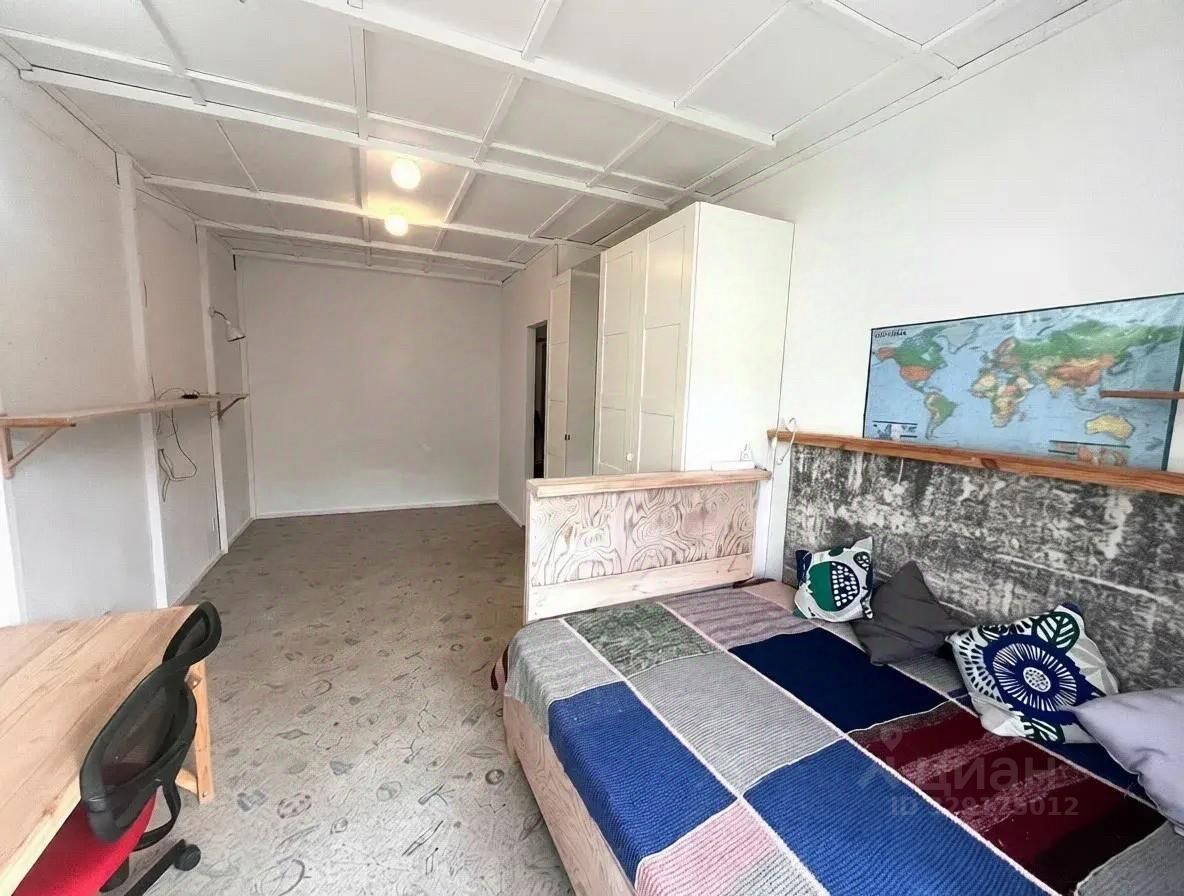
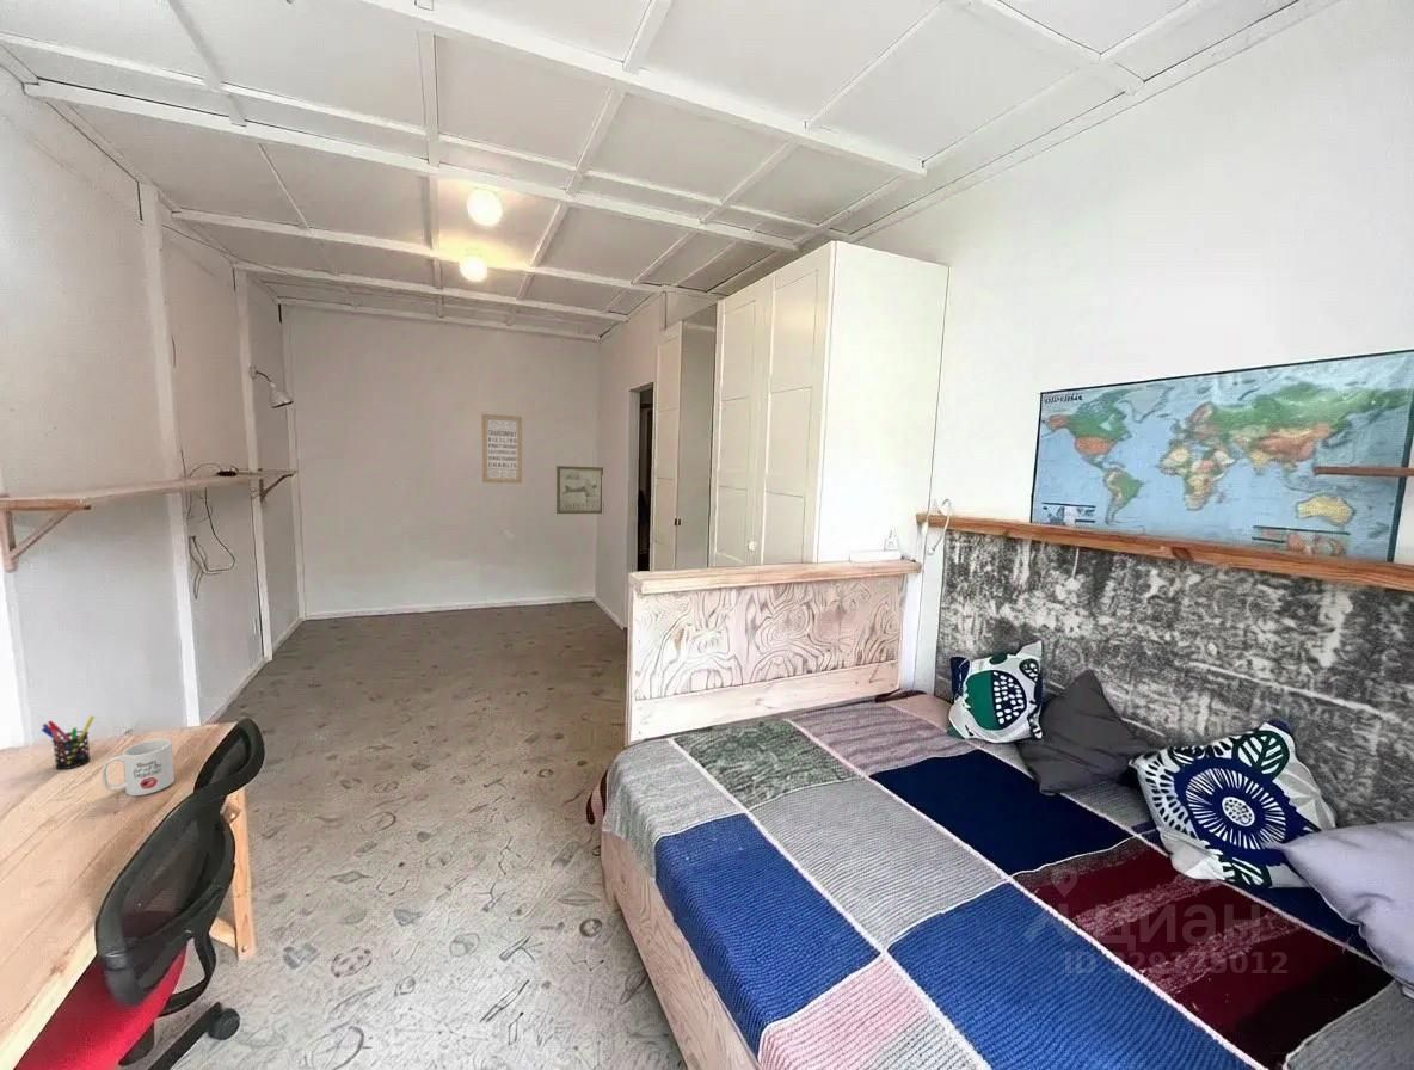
+ wall art (502, 449)
+ wall art (580, 490)
+ mug (137, 768)
+ pen holder (69, 740)
